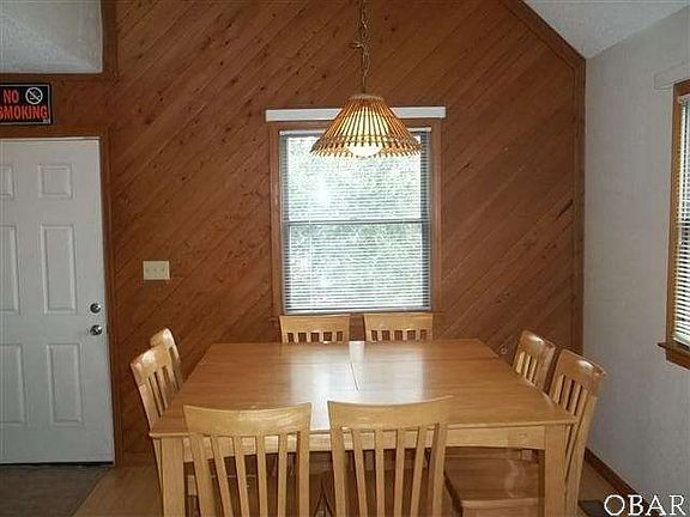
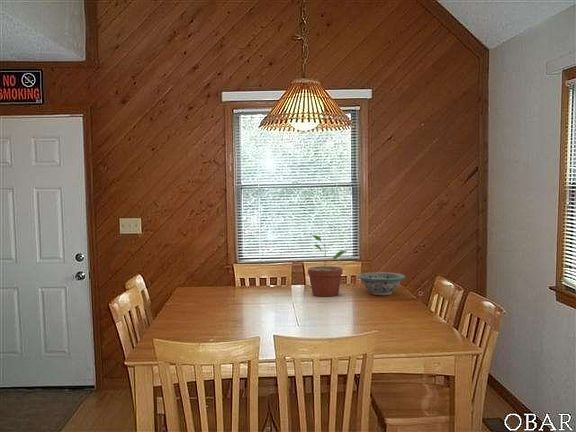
+ potted plant (325, 266)
+ decorative bowl (381, 284)
